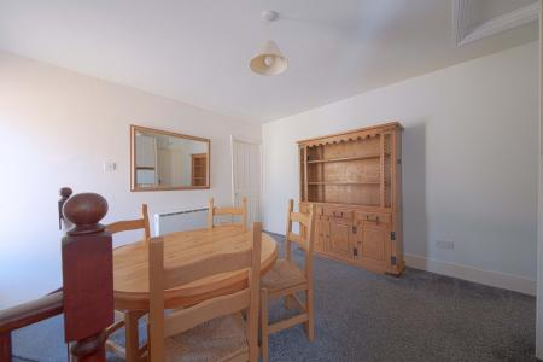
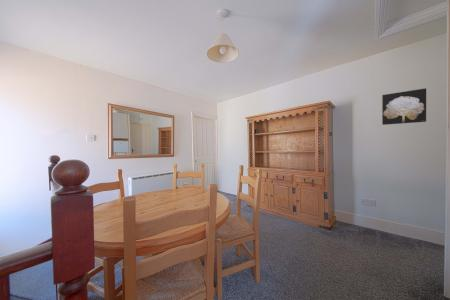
+ wall art (402, 107)
